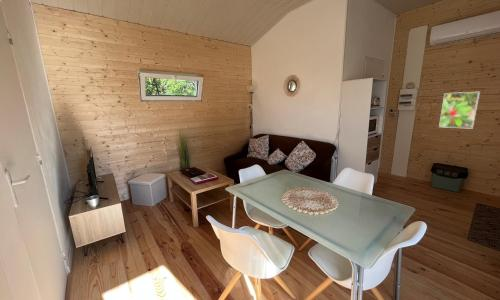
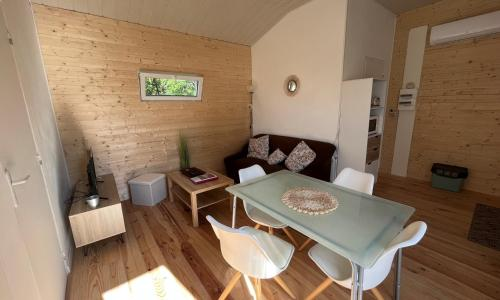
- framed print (458, 110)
